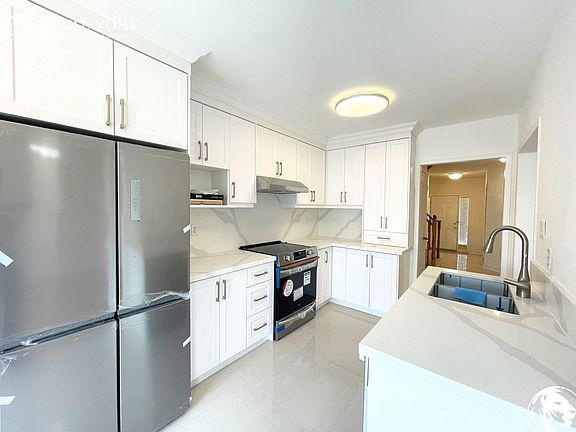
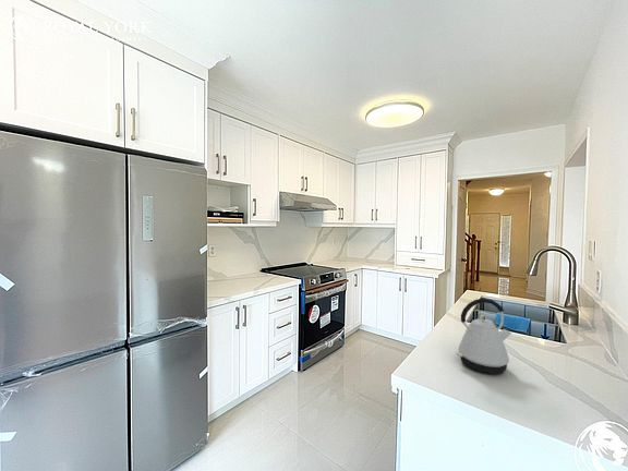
+ kettle (484, 331)
